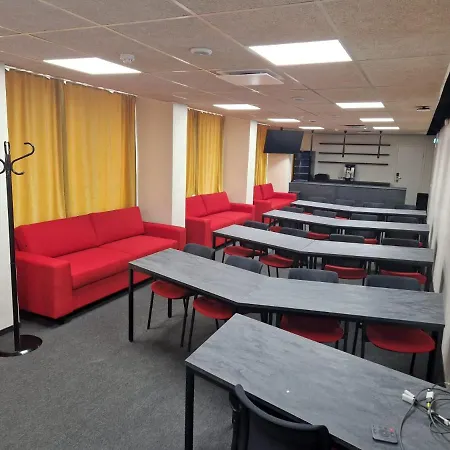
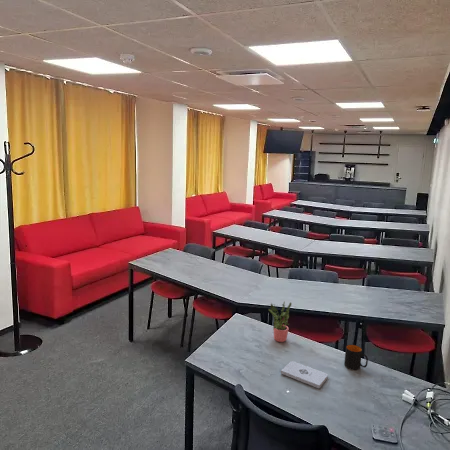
+ potted plant (275, 321)
+ notepad (304, 373)
+ mug (356, 358)
